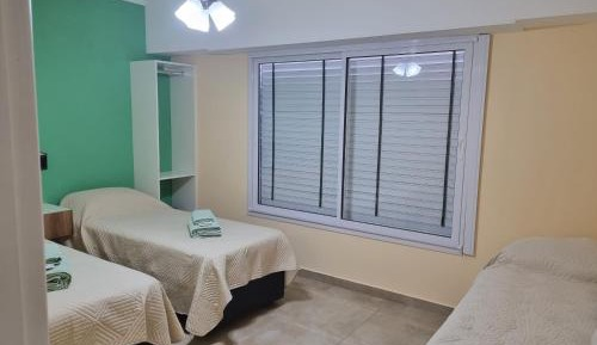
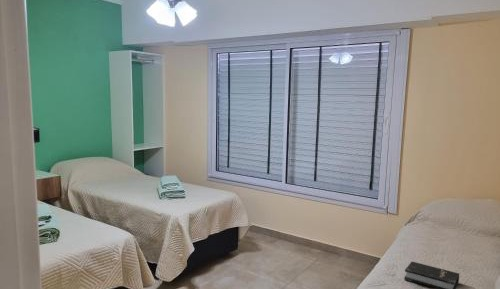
+ hardback book (431, 275)
